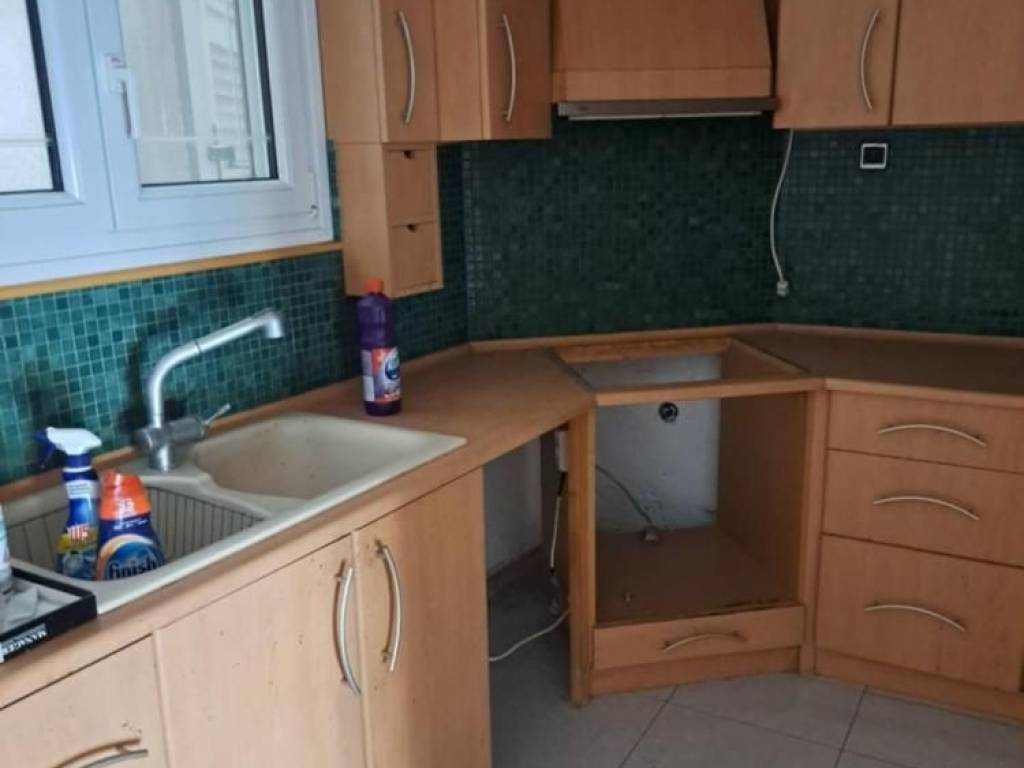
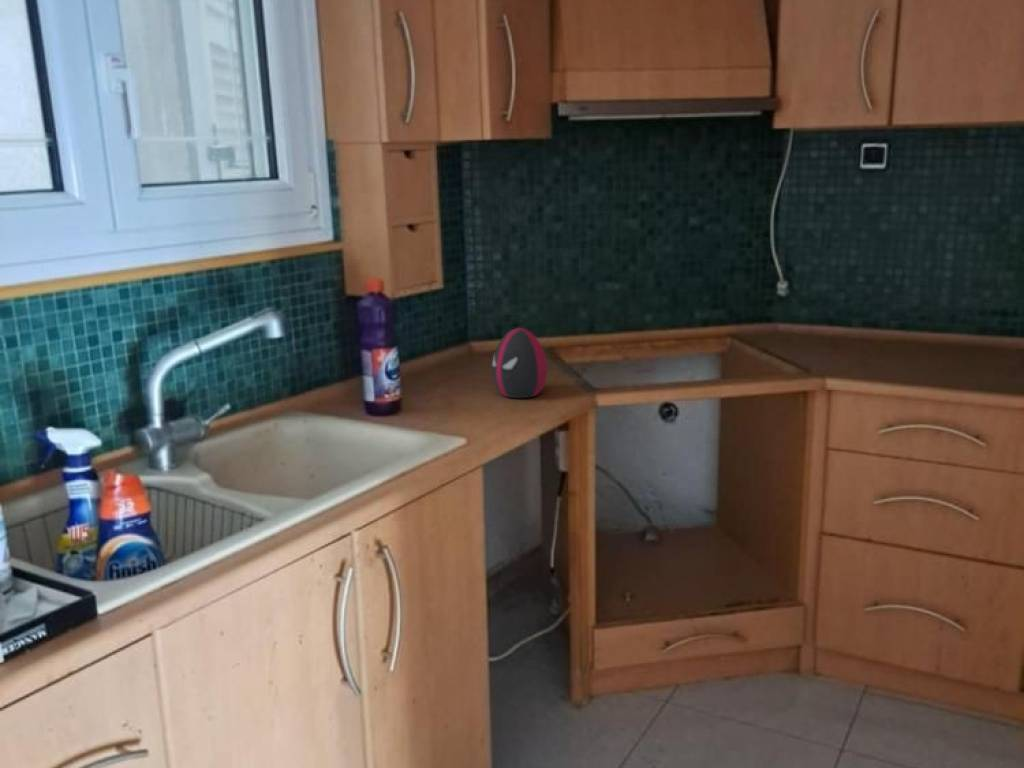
+ decorative egg (519, 361)
